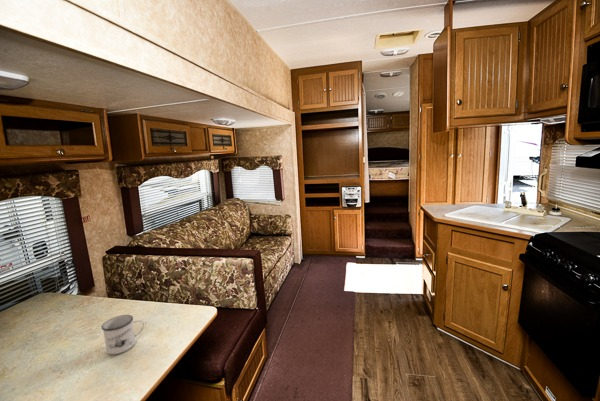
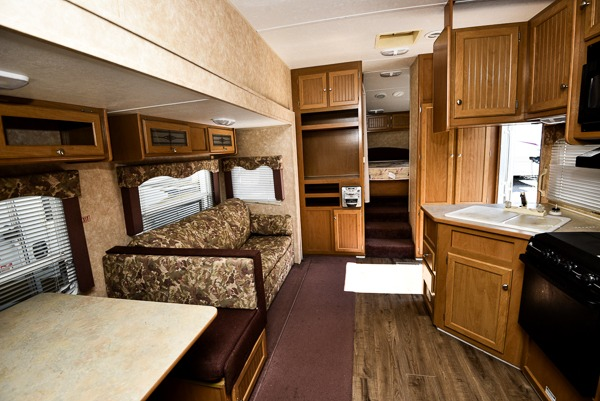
- mug (124, 332)
